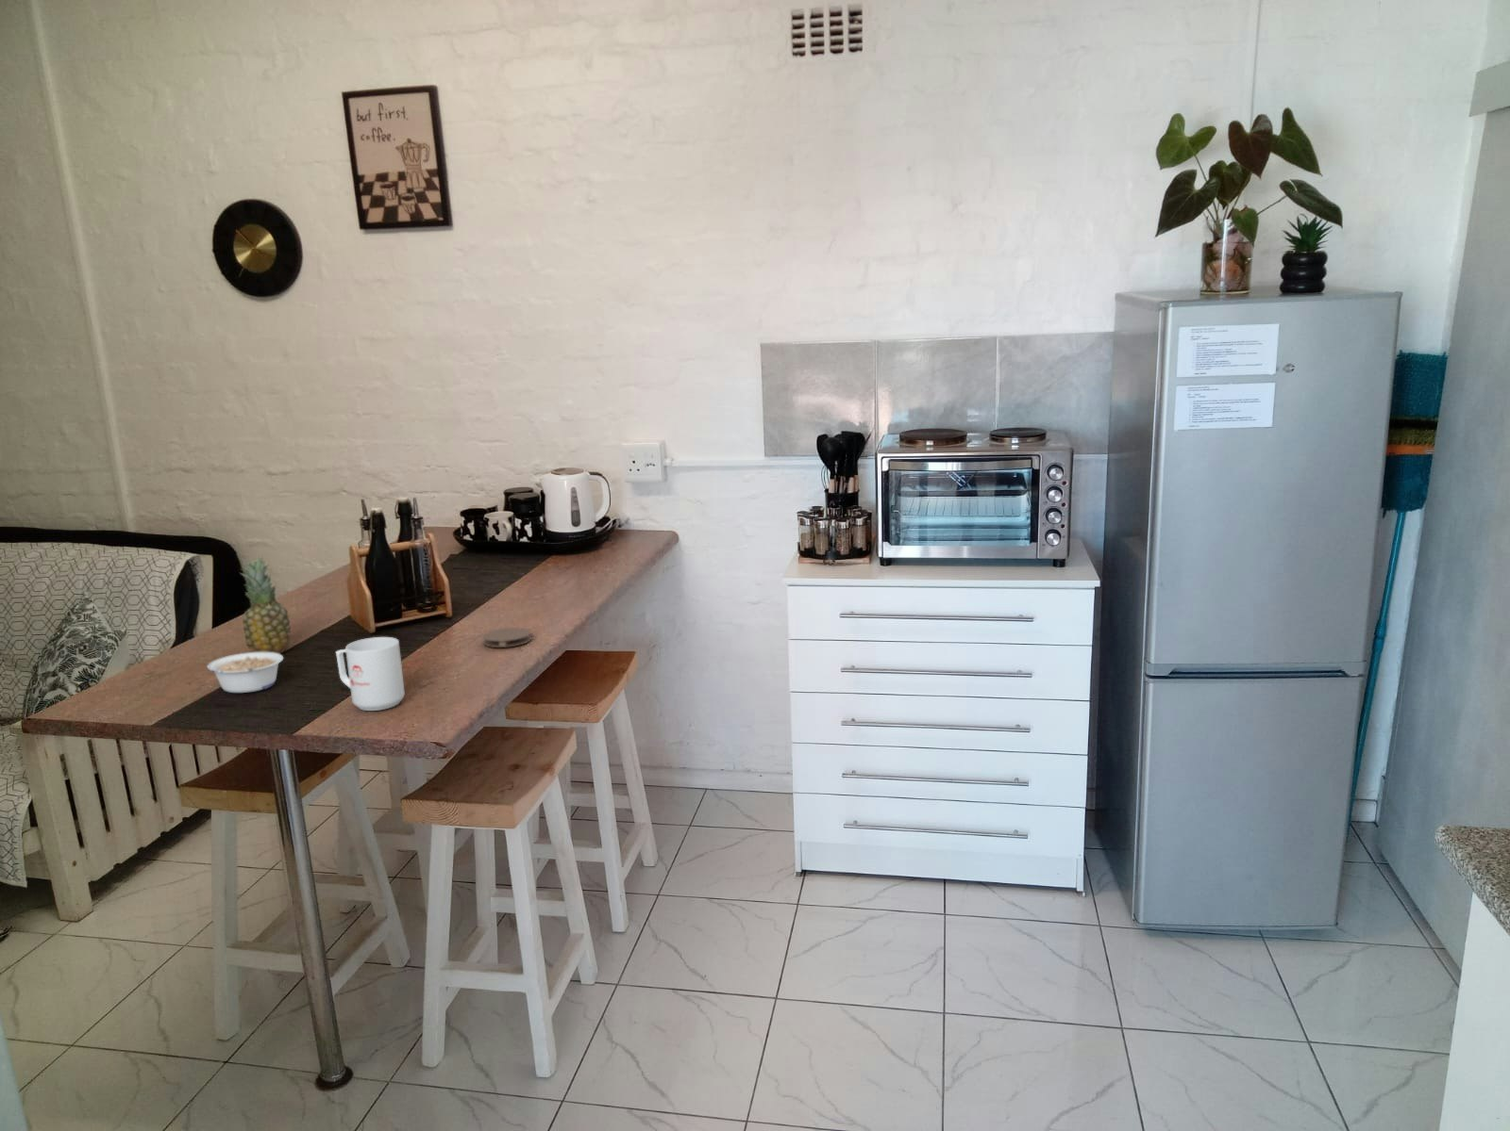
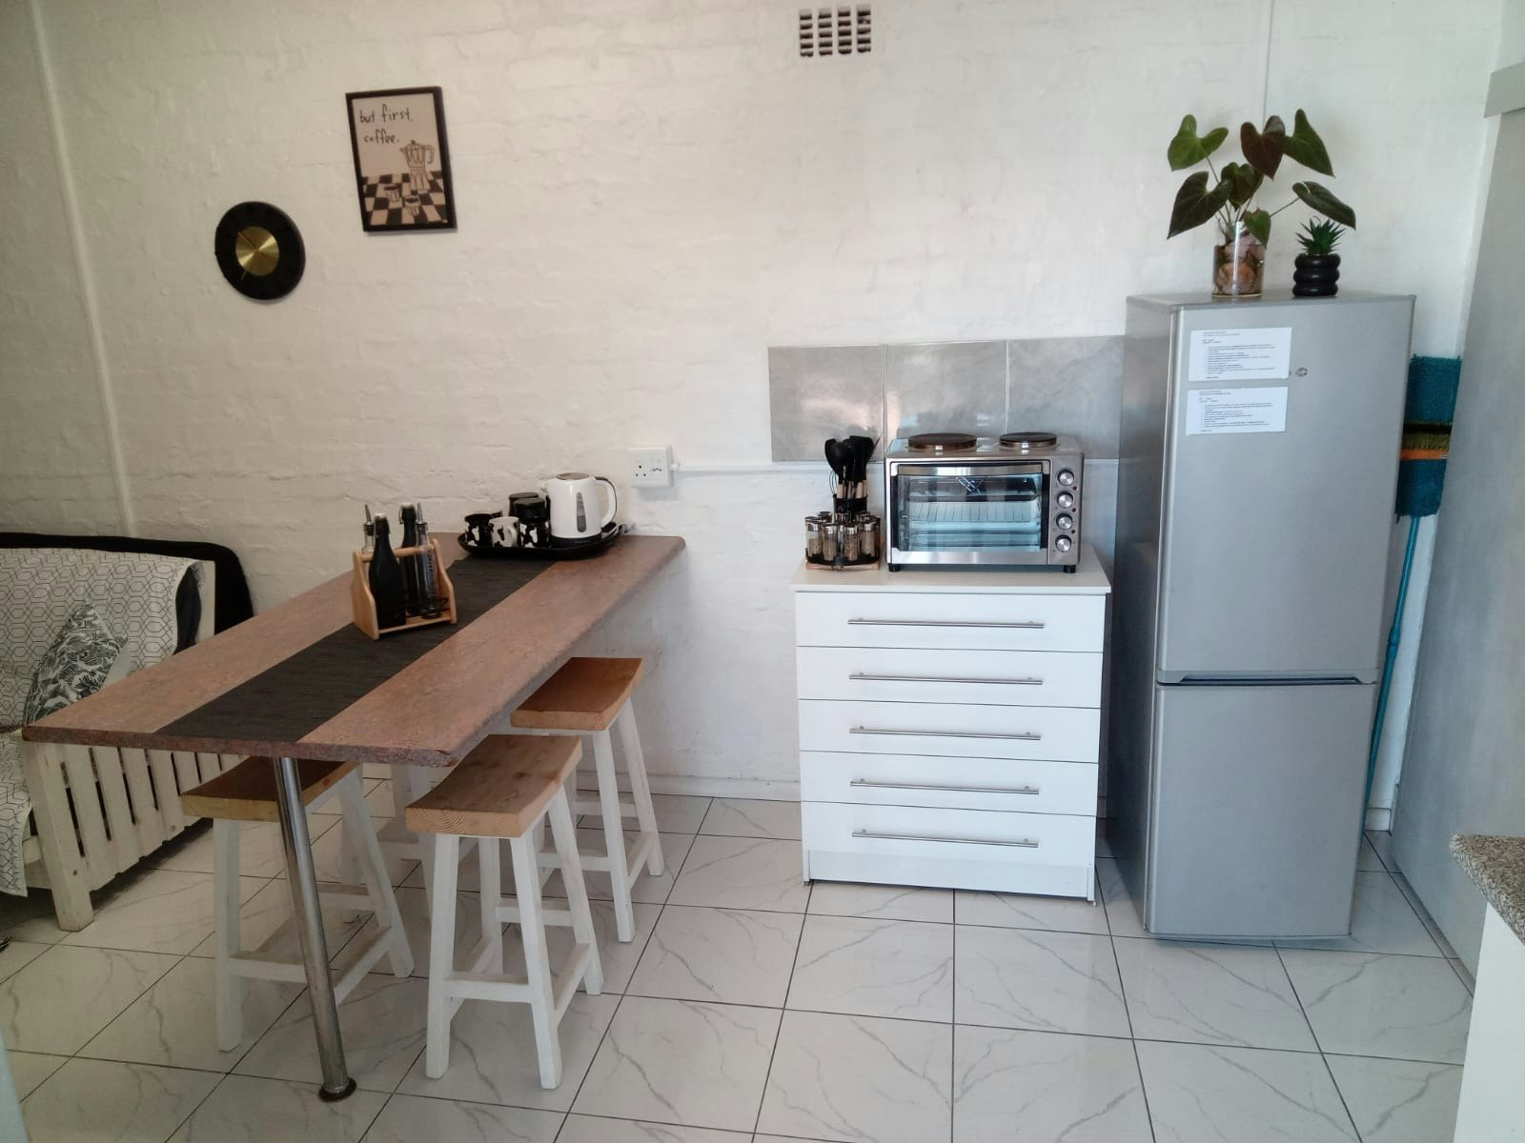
- legume (250, 671)
- coaster (507, 637)
- mug (369, 672)
- fruit (263, 605)
